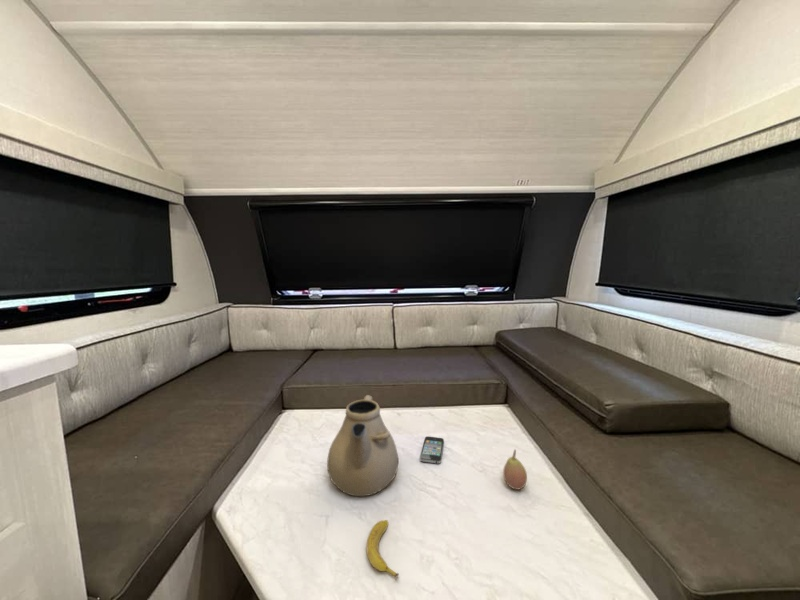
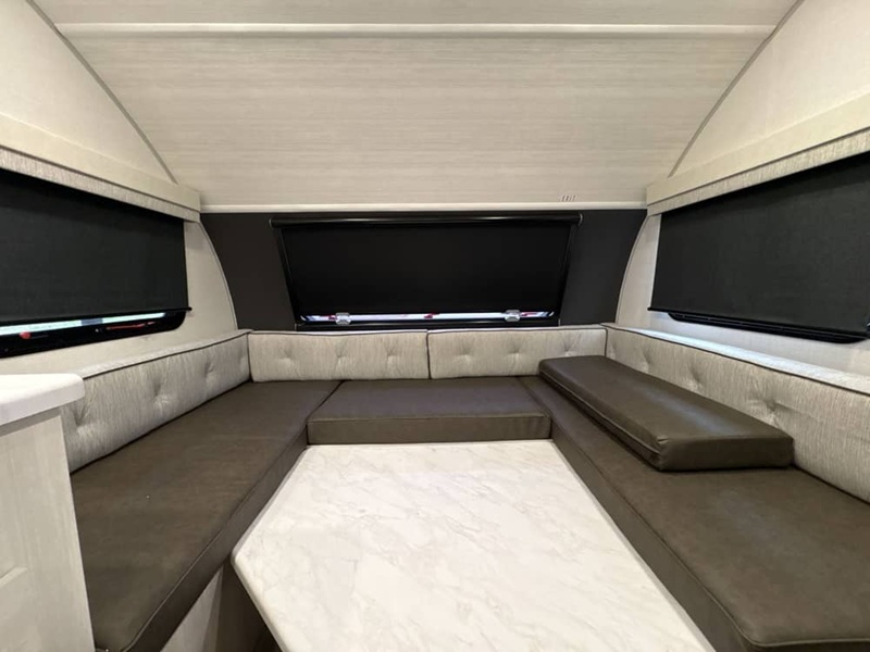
- smartphone (432, 449)
- banana (378, 545)
- fruit (515, 468)
- teapot (361, 439)
